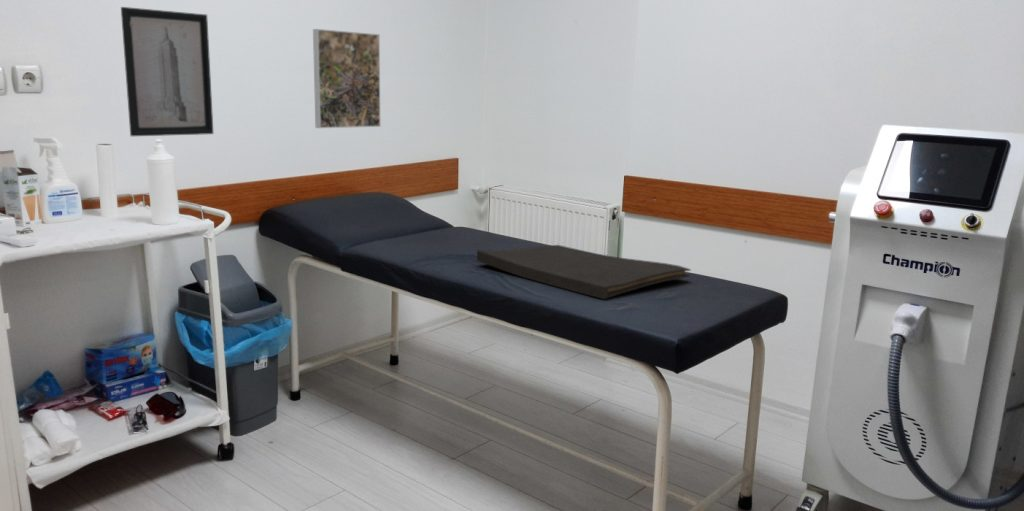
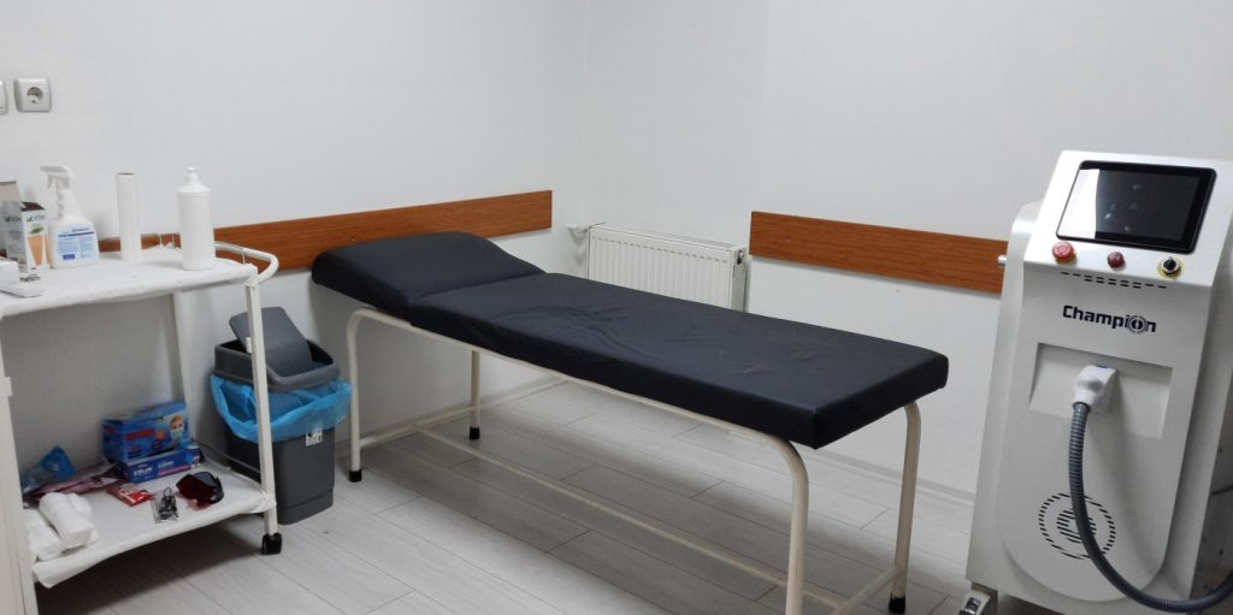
- wall art (169, 74)
- hand towel (580, 265)
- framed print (348, 80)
